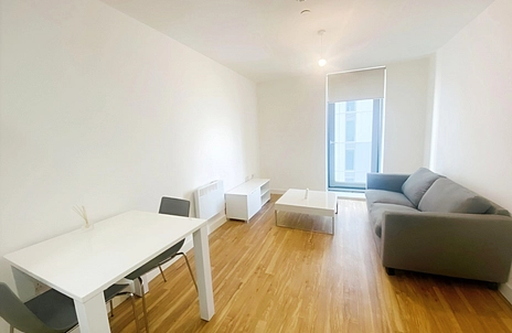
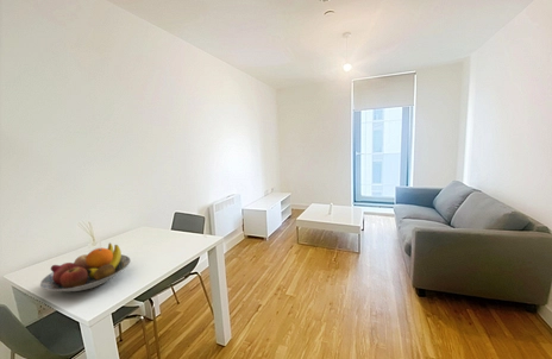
+ fruit bowl (88, 266)
